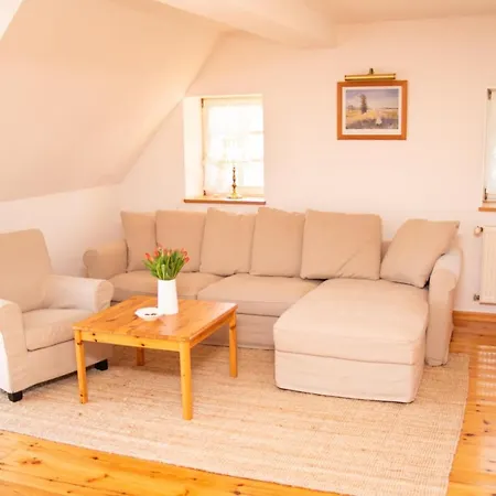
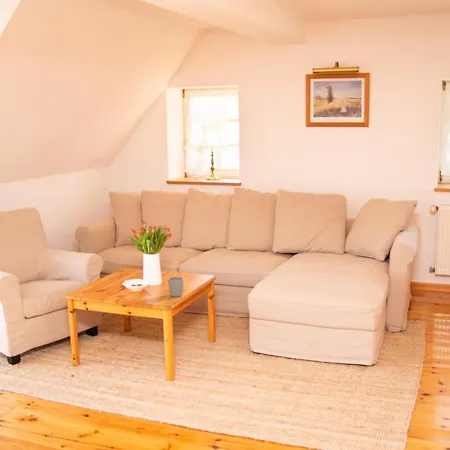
+ cup (176, 287)
